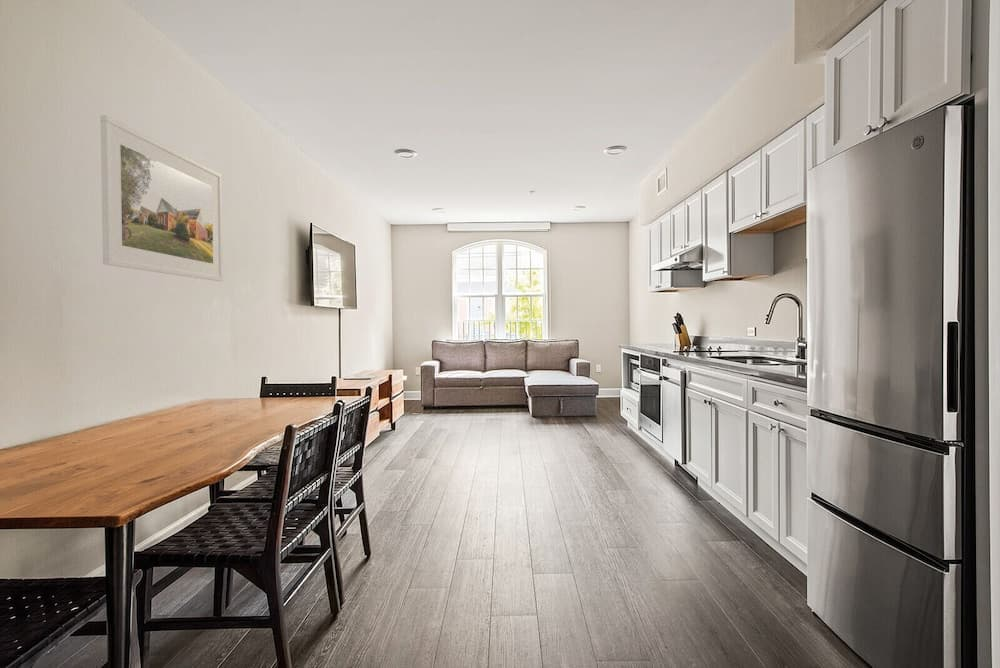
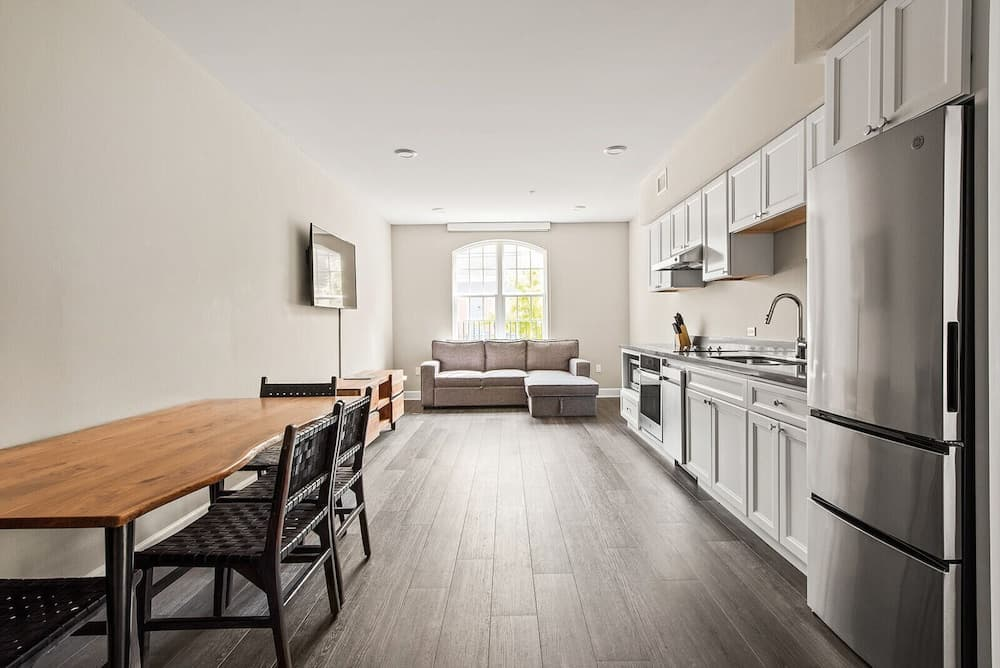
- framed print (171, 211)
